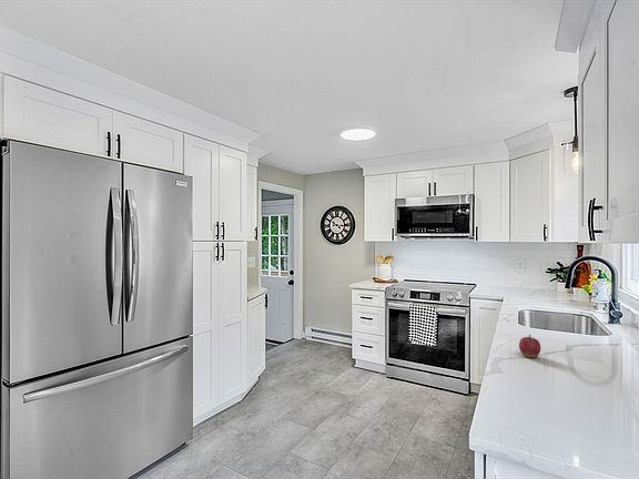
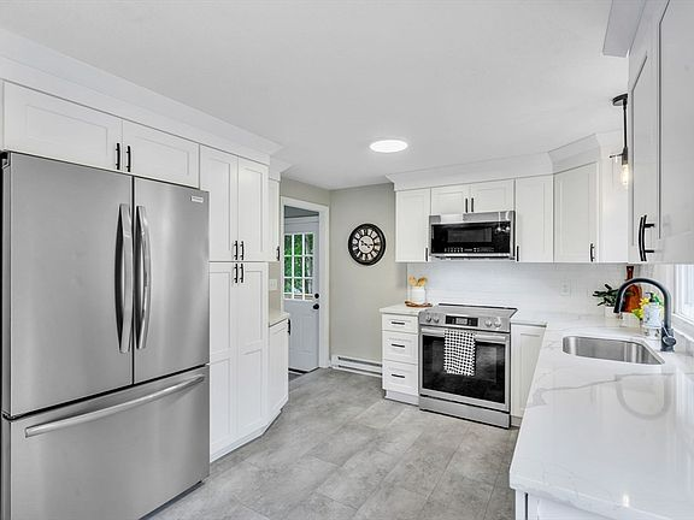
- apple (529, 344)
